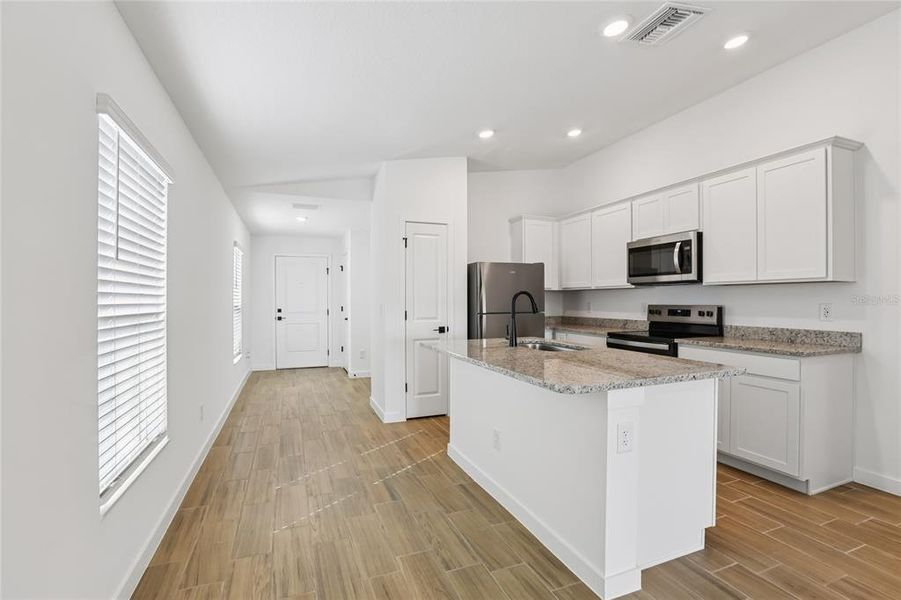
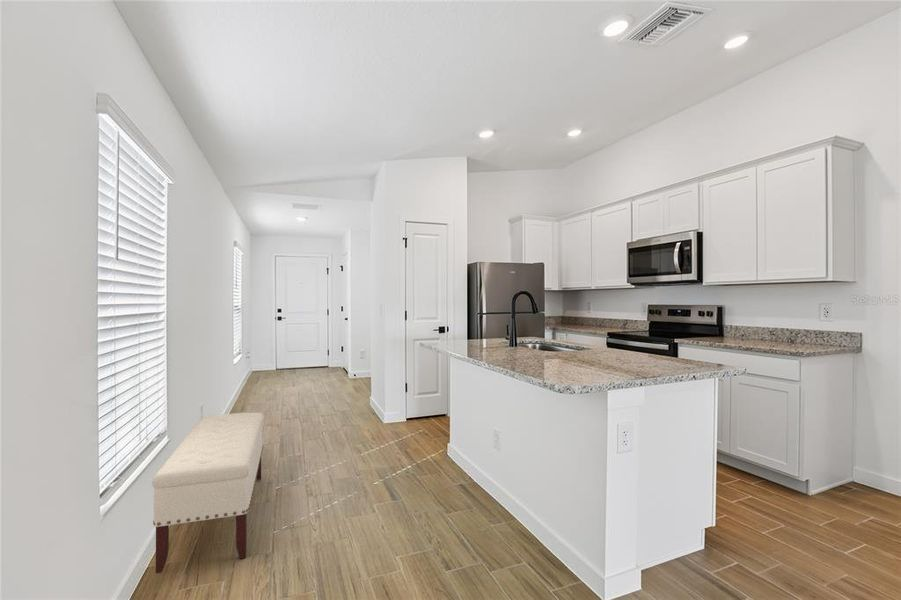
+ bench (219, 475)
